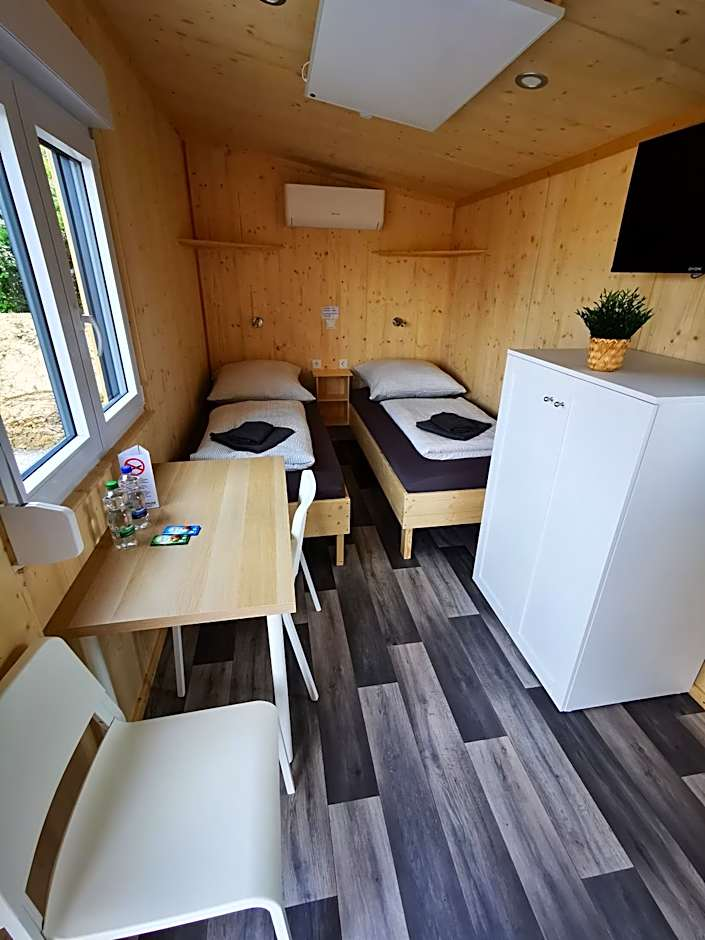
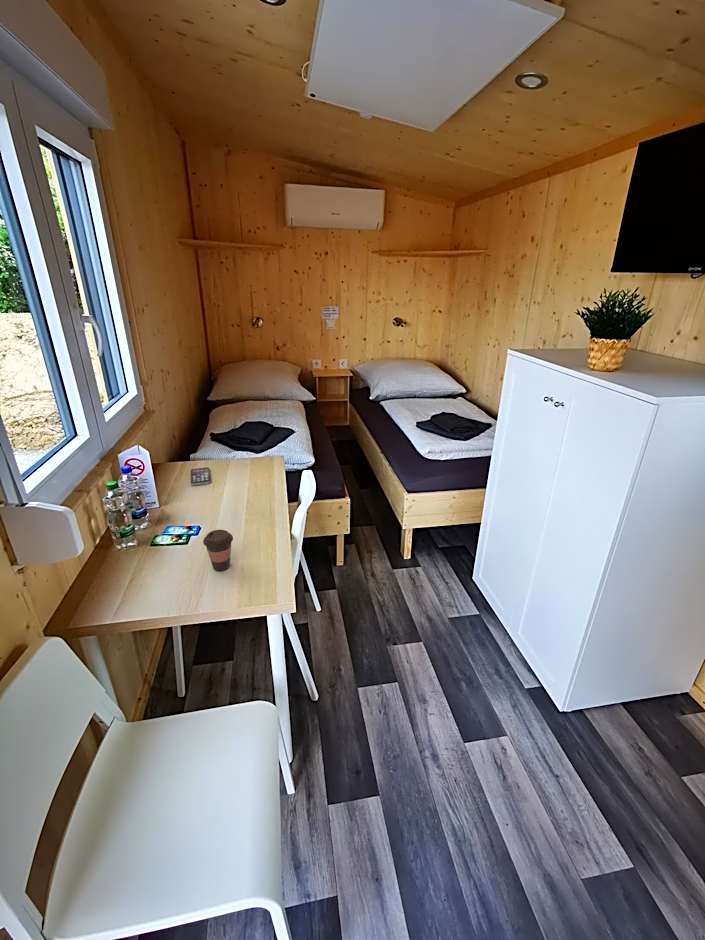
+ coffee cup (219, 551)
+ smartphone (200, 476)
